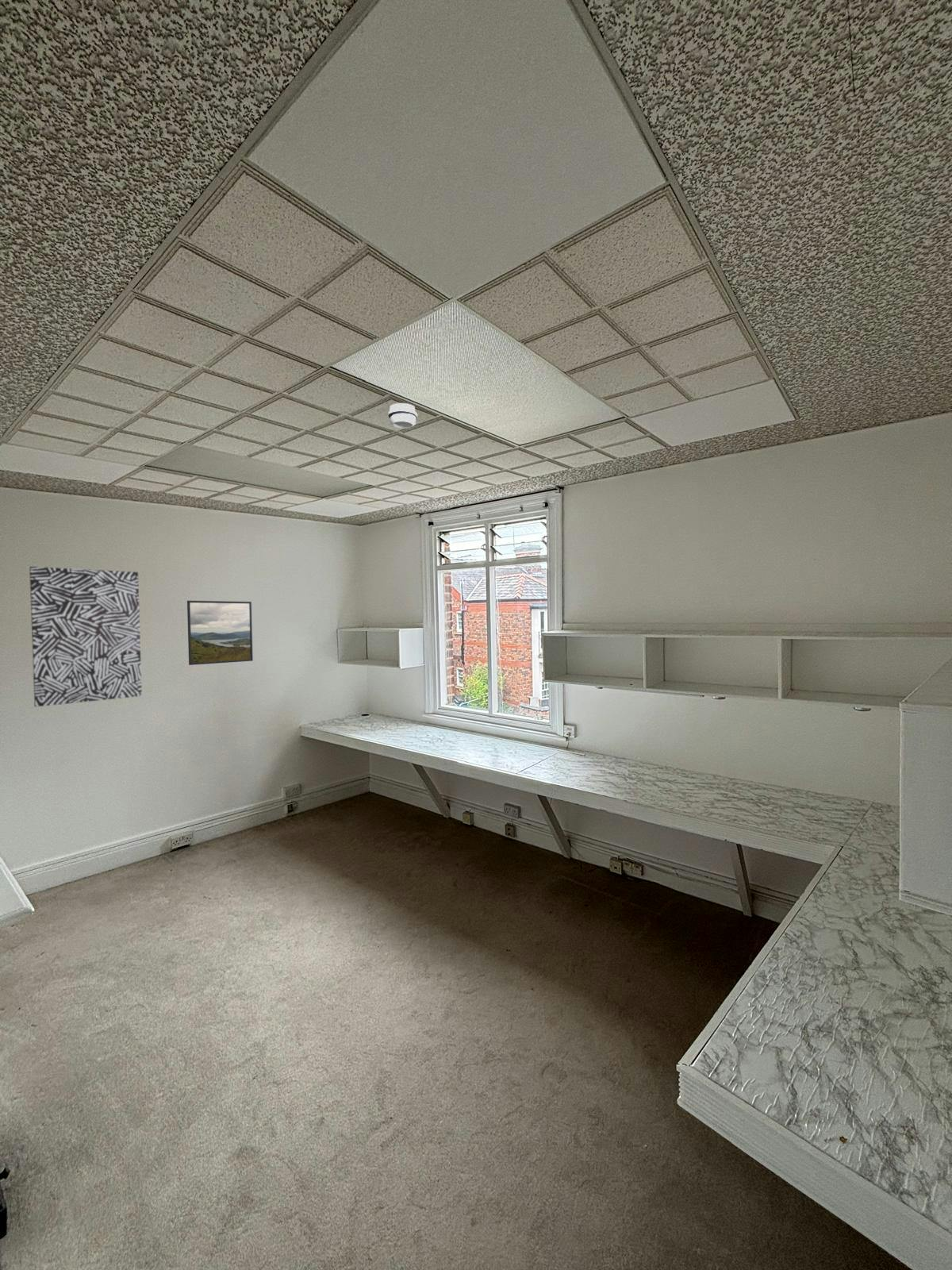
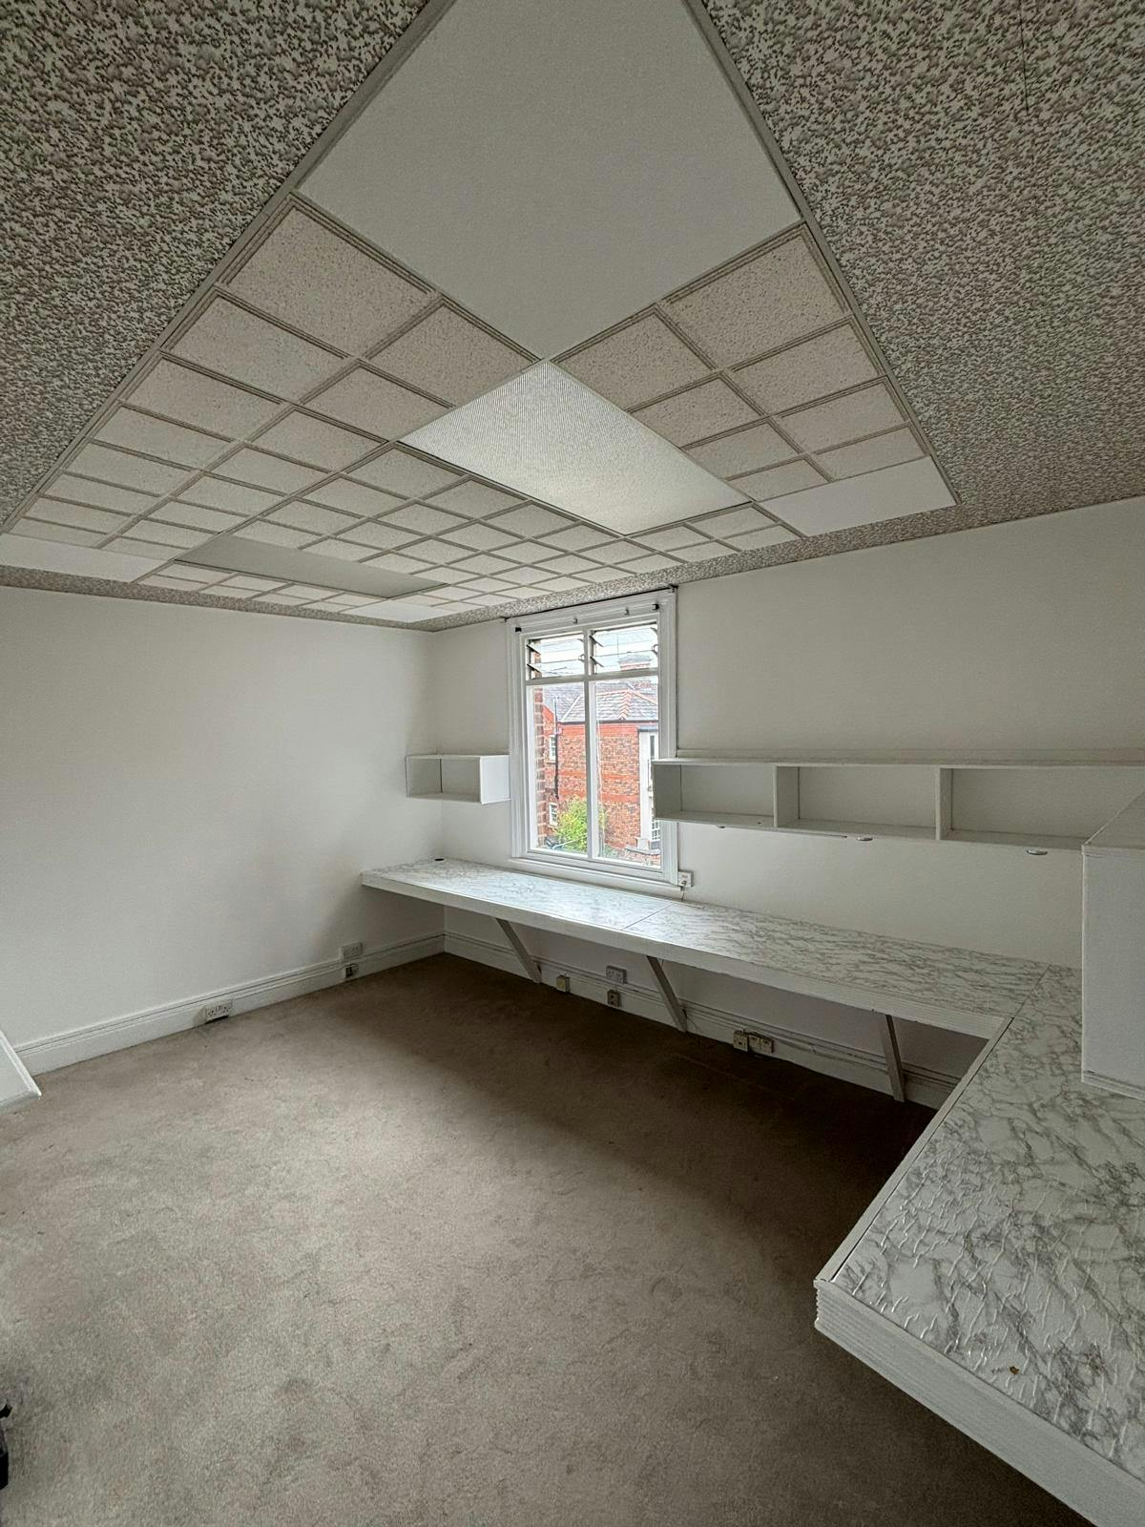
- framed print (221, 632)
- wall art (89, 635)
- smoke detector (402, 416)
